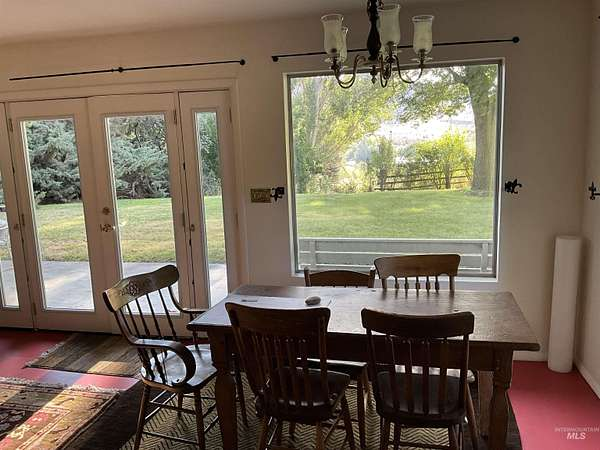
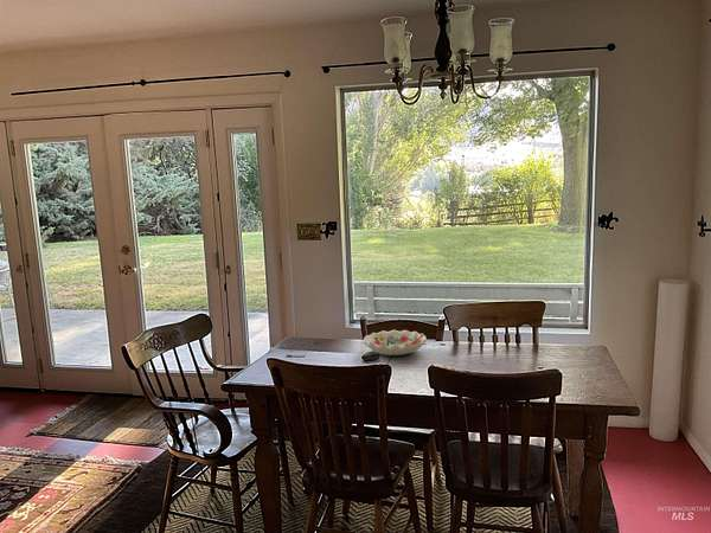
+ decorative bowl (395, 343)
